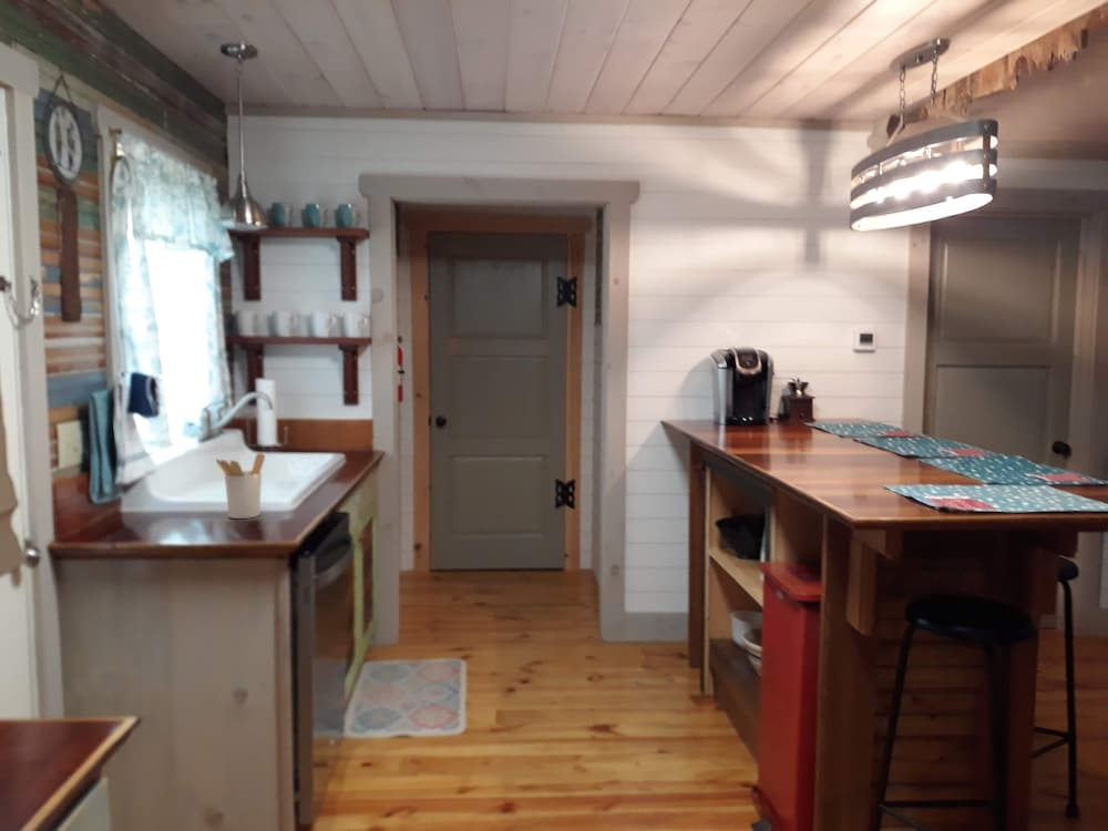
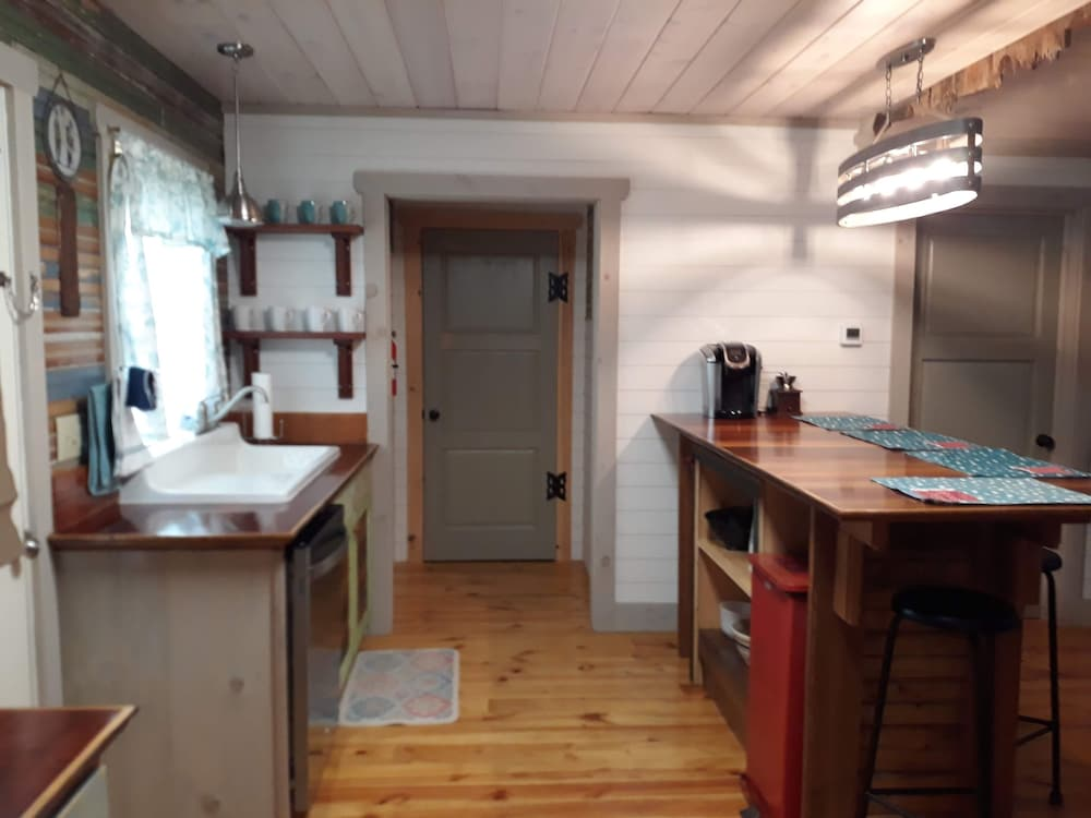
- utensil holder (238, 485)
